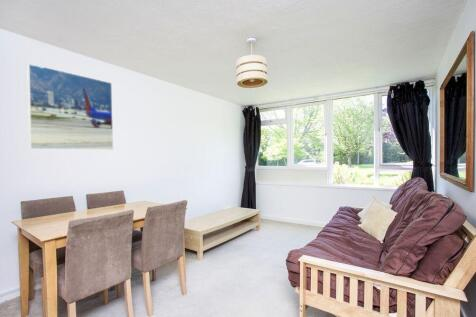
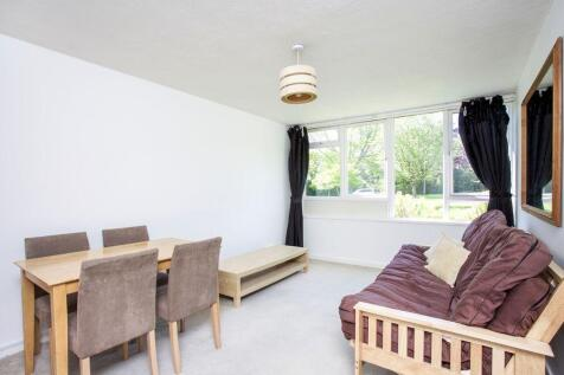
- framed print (75, 111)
